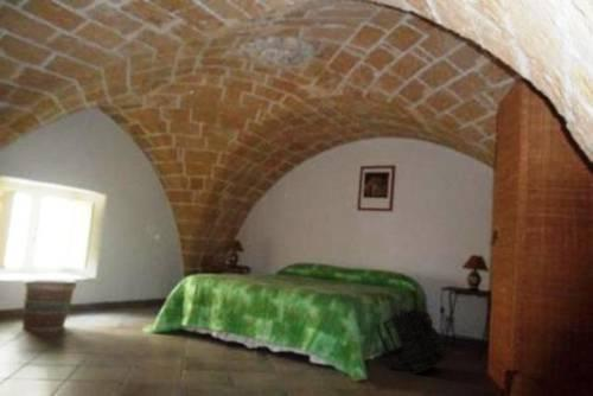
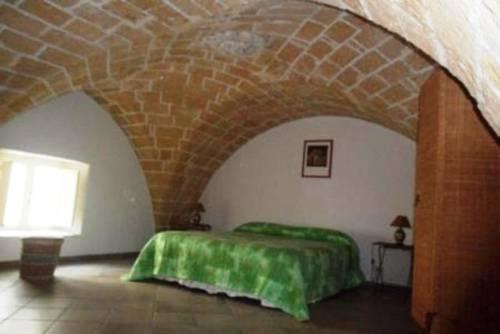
- backpack (410, 338)
